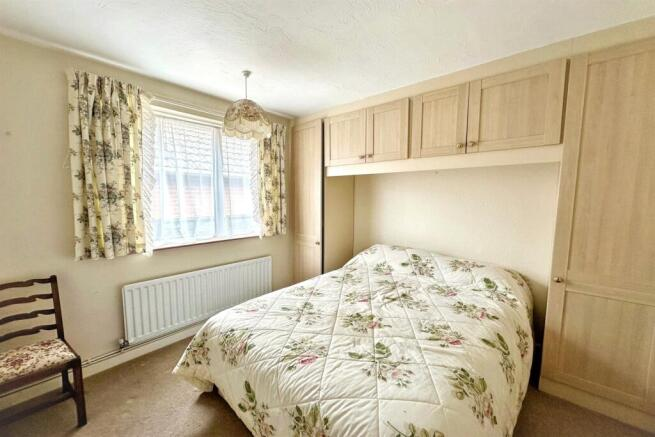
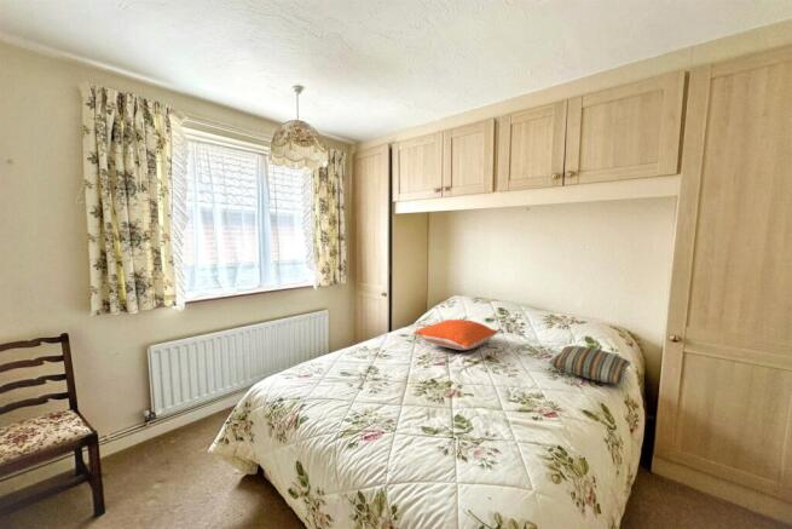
+ pillow (455, 333)
+ pillow (589, 362)
